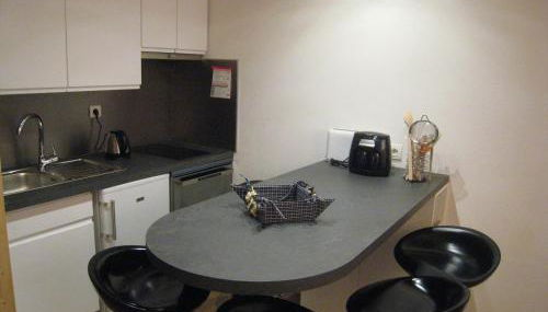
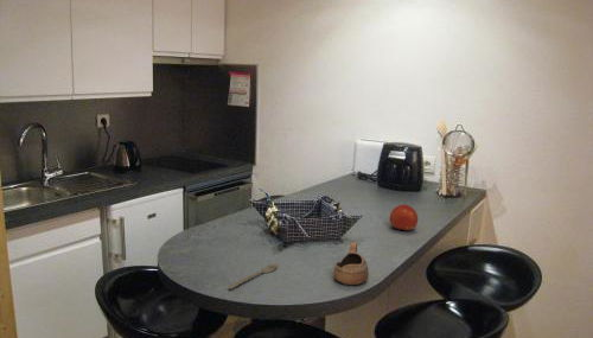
+ spoon (254, 275)
+ fruit (403, 217)
+ cup (353, 264)
